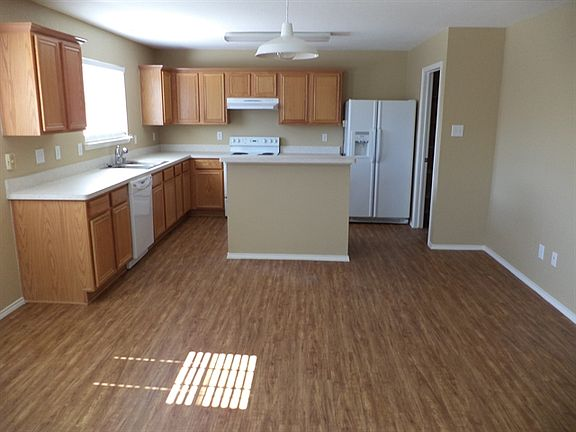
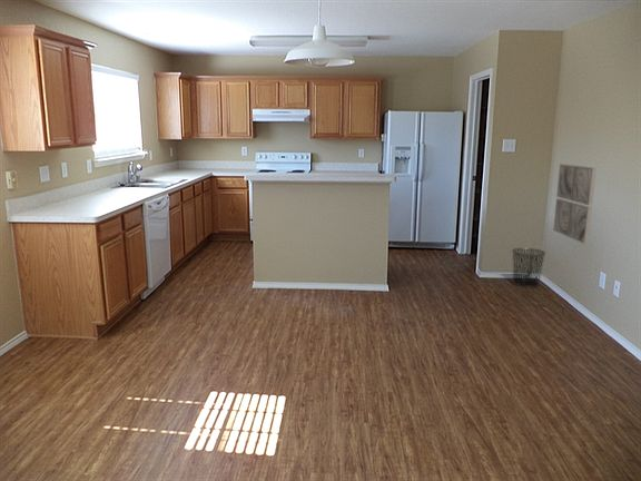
+ waste bin (526, 267)
+ wall art (573, 200)
